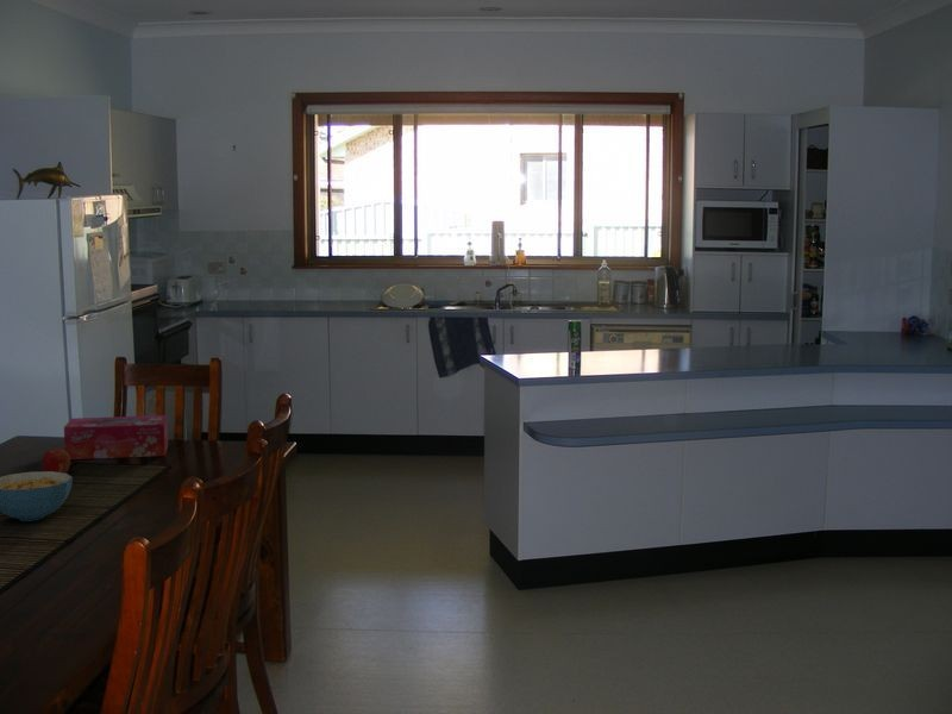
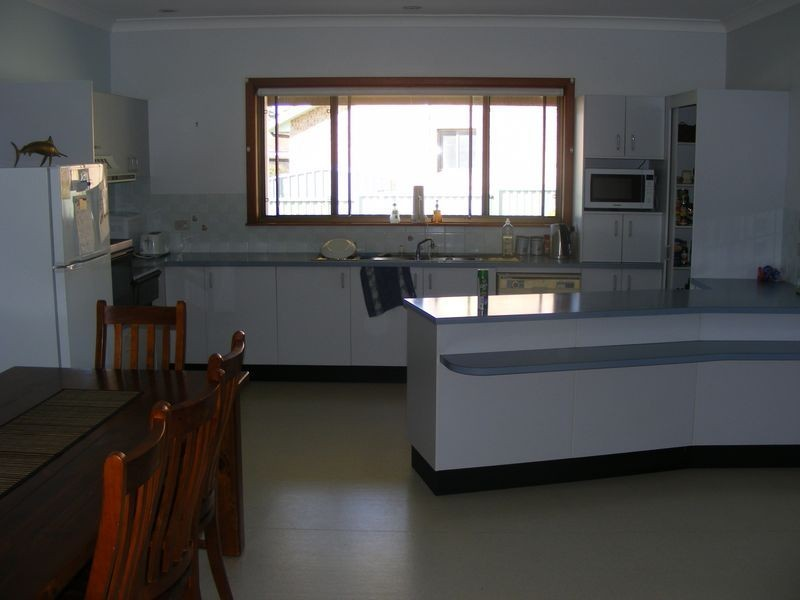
- fruit (56, 462)
- cereal bowl (30, 499)
- tissue box (117, 437)
